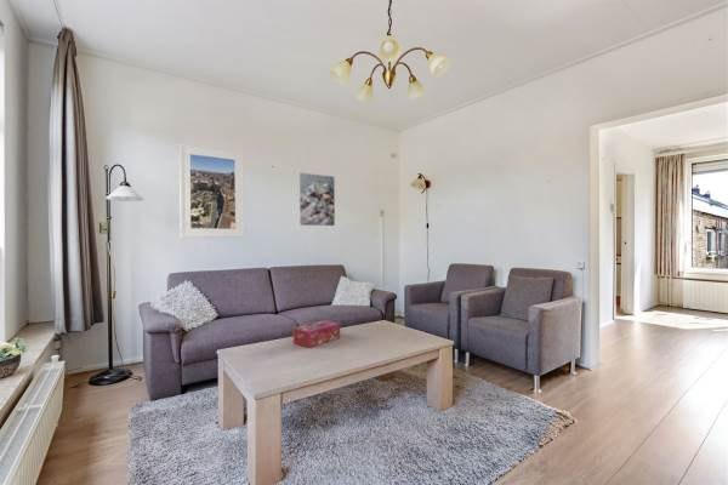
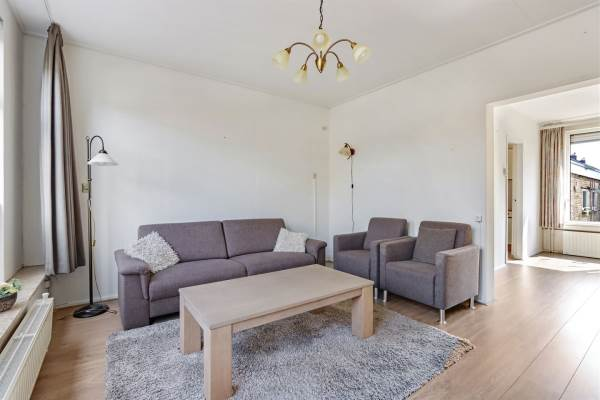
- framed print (212, 193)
- tissue box (317, 332)
- wall art (317, 200)
